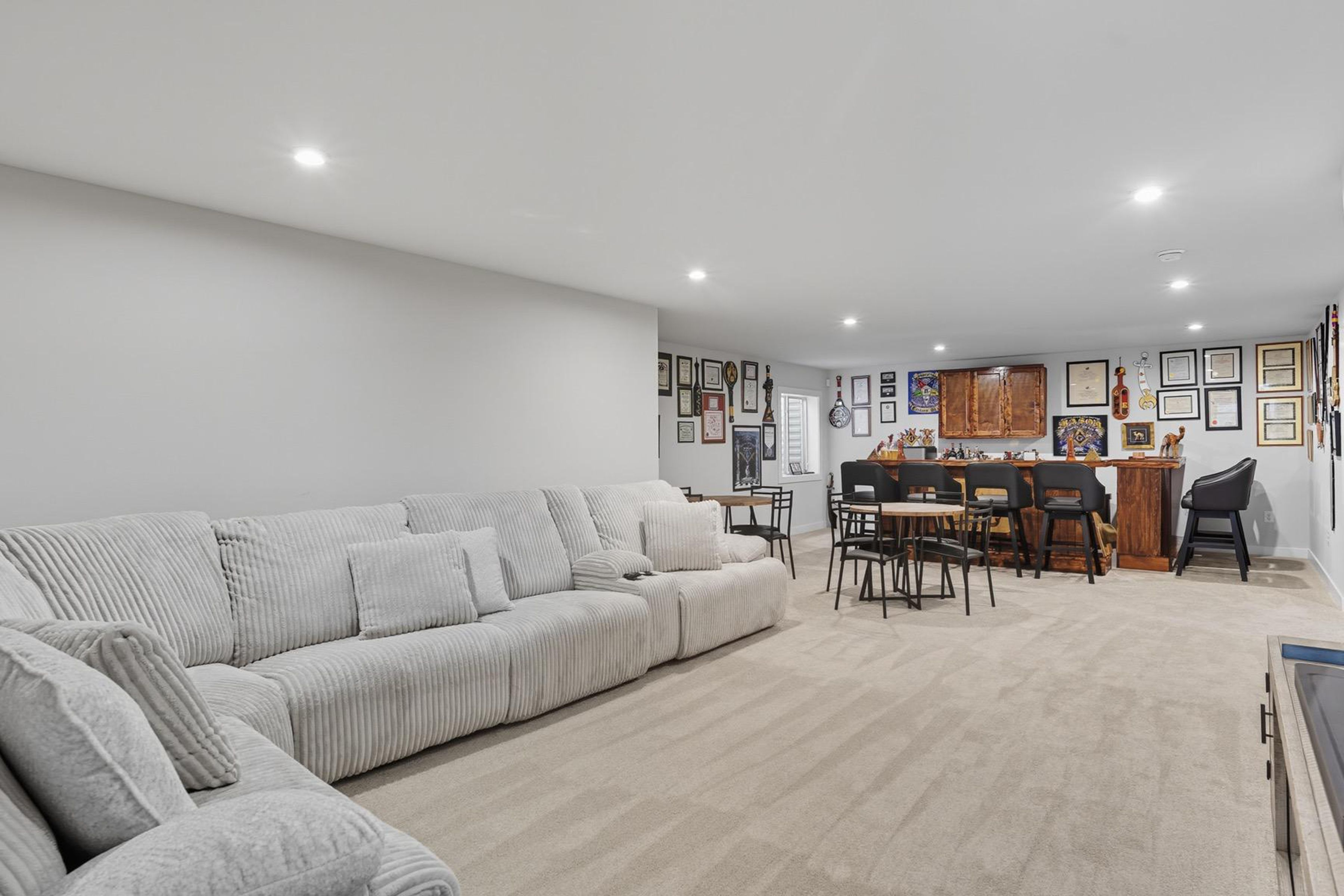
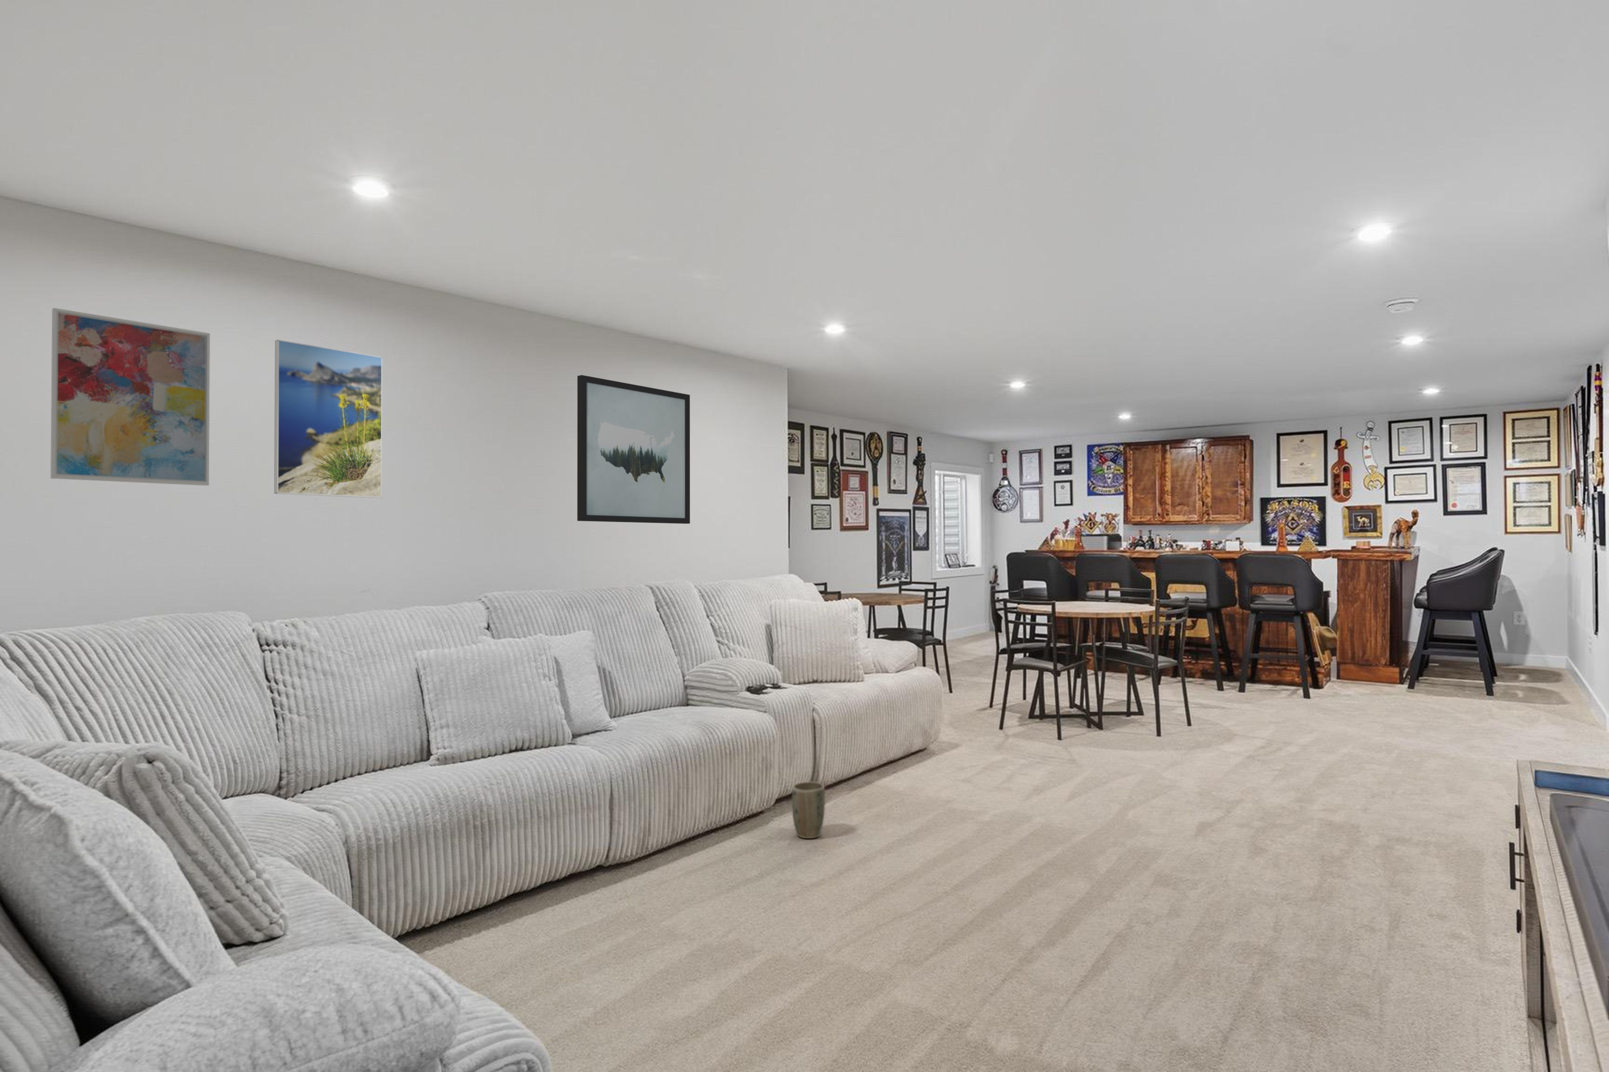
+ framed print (330, 422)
+ plant pot (808, 810)
+ wall art (637, 453)
+ wall art (134, 402)
